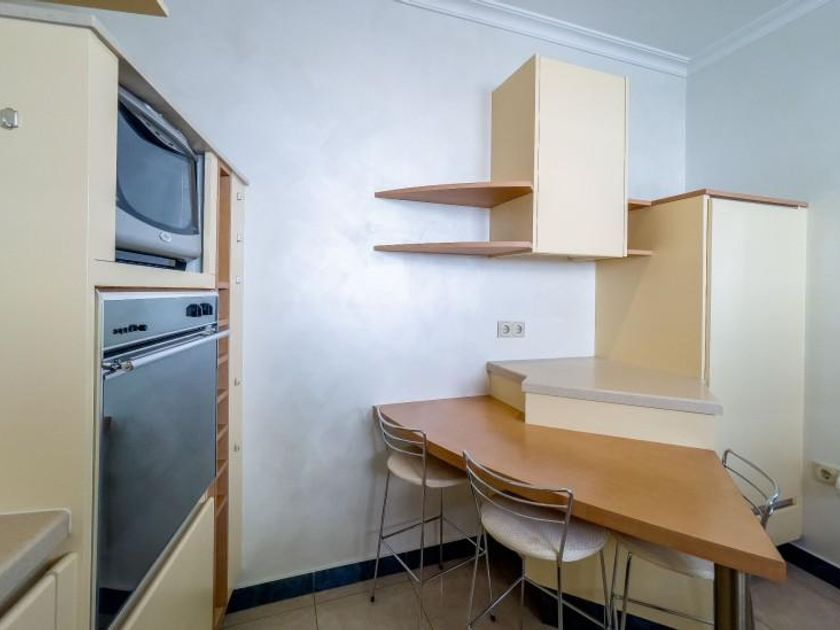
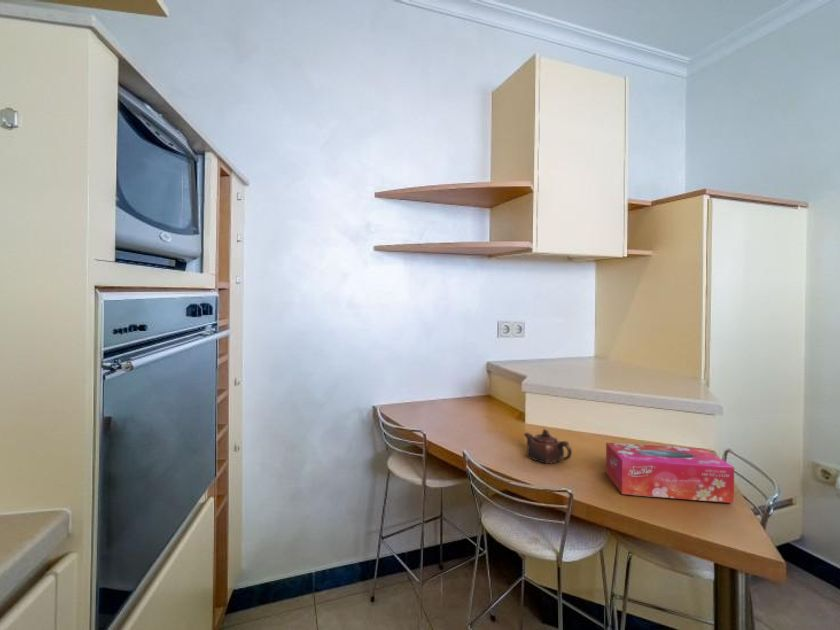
+ teapot (546, 444)
+ tissue box (664, 470)
